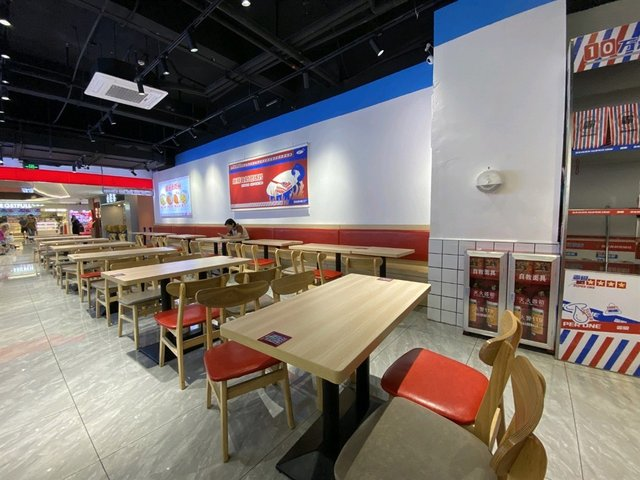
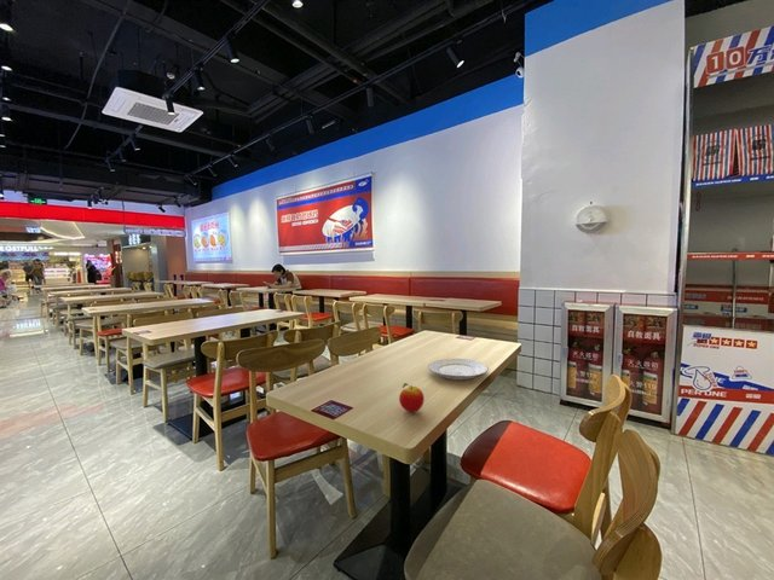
+ plate (457, 370)
+ apple (411, 396)
